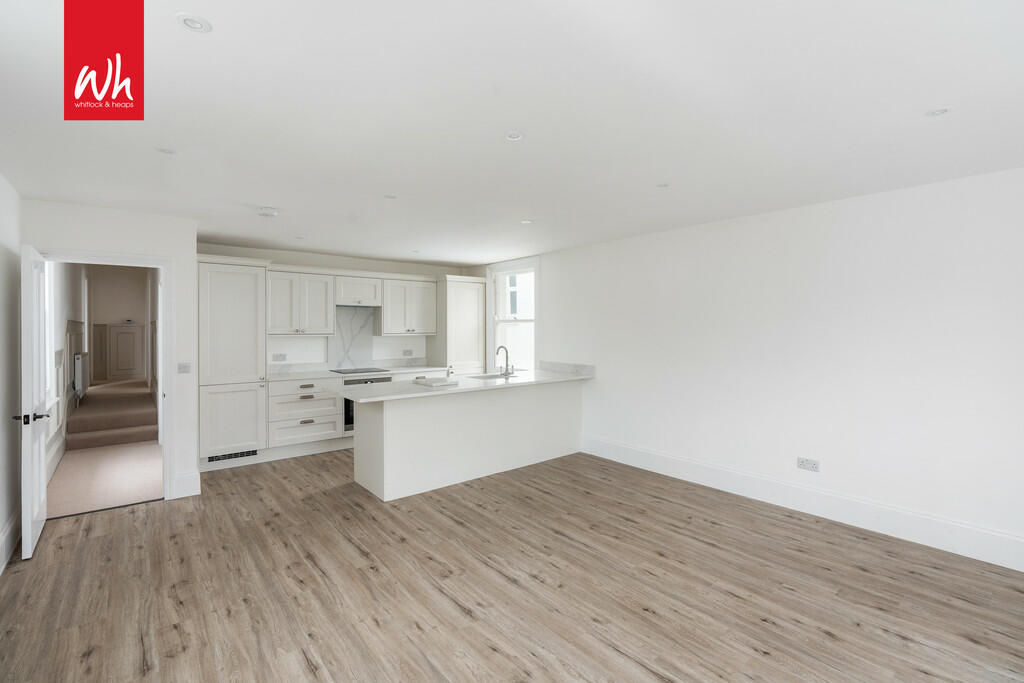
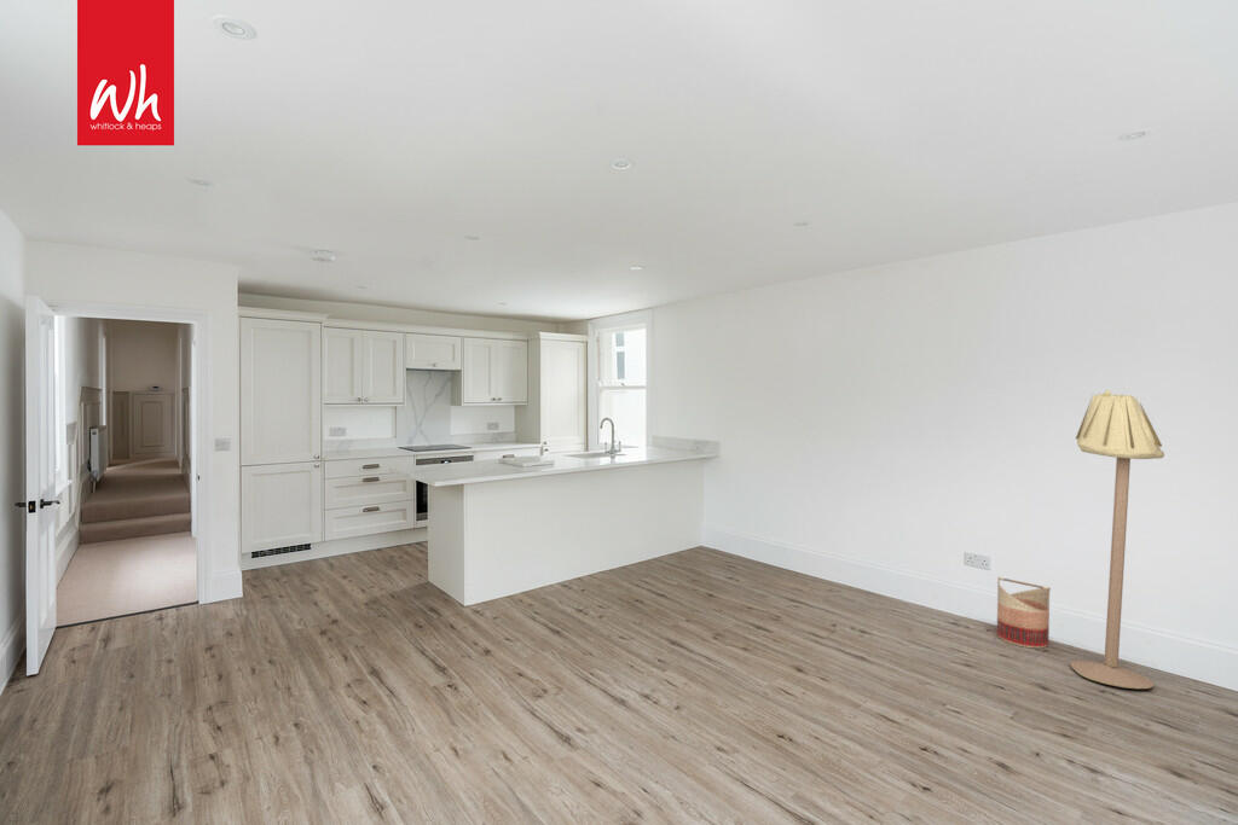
+ basket (1022, 610)
+ floor lamp (1116, 531)
